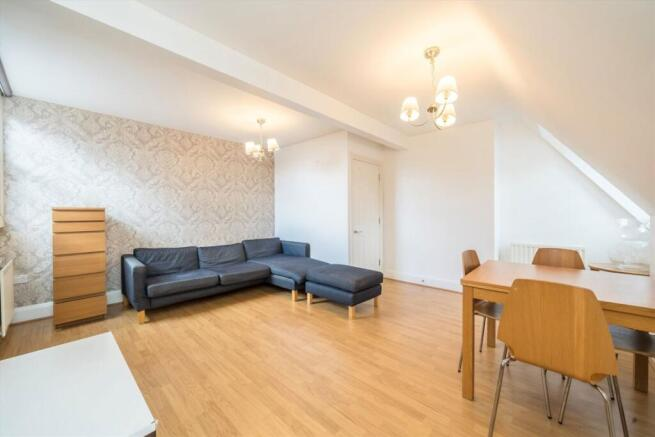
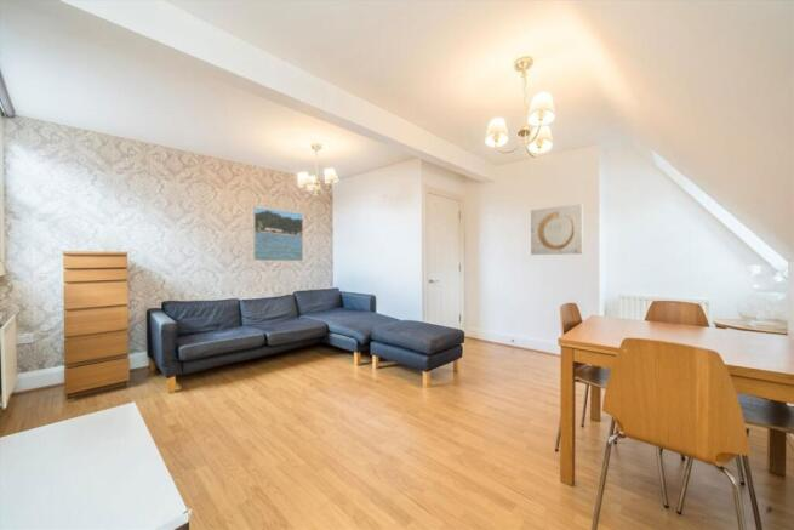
+ wall art (555, 230)
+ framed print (279, 235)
